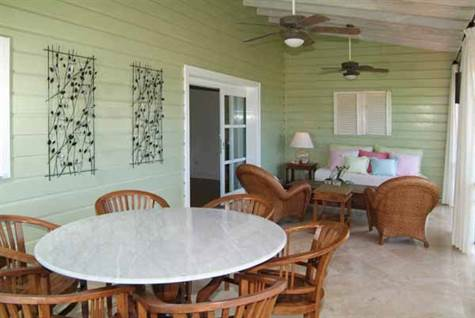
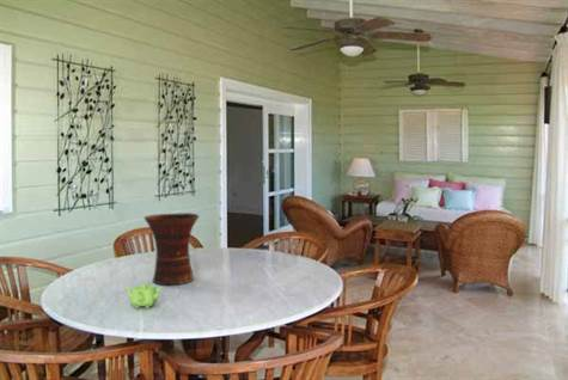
+ vase (172, 247)
+ teapot (143, 295)
